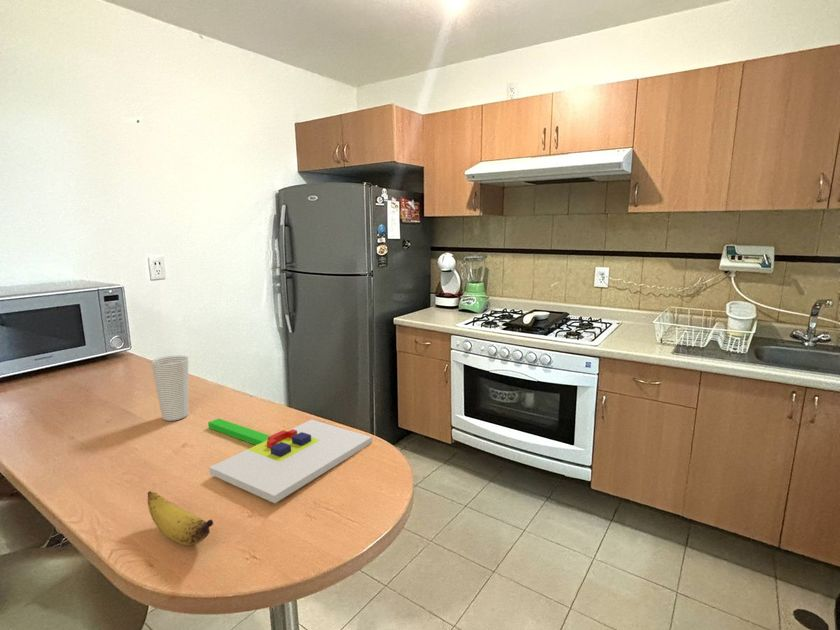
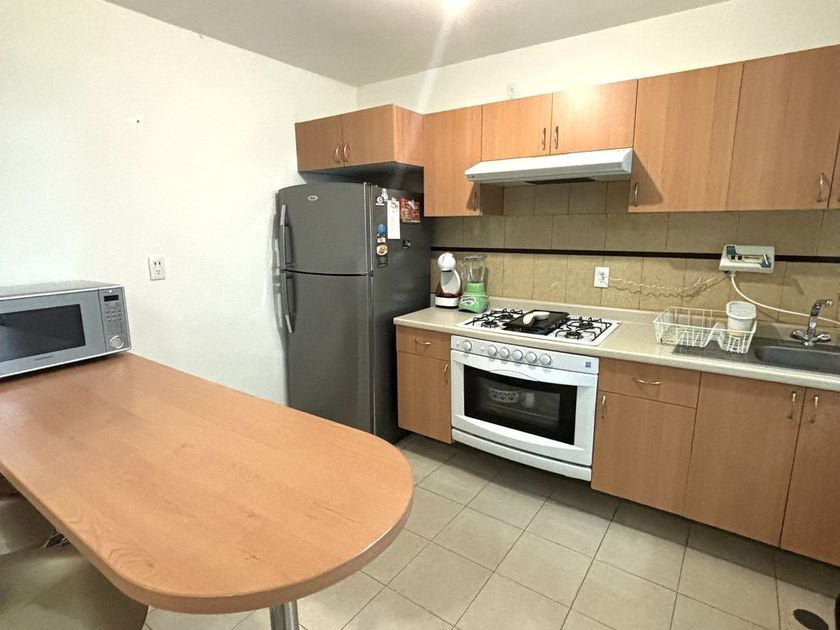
- chopping board (264, 439)
- cup (172, 388)
- banana (178, 519)
